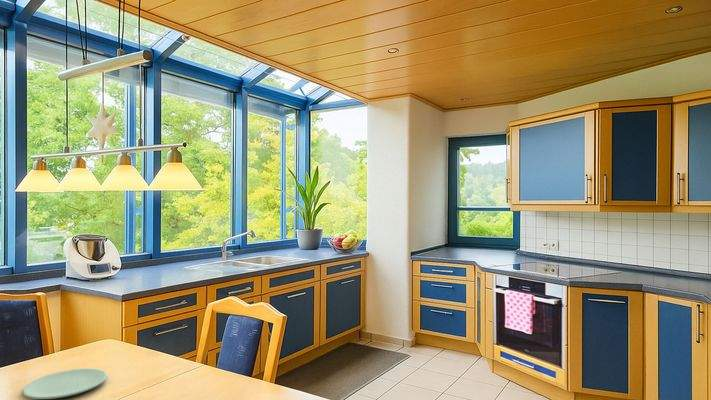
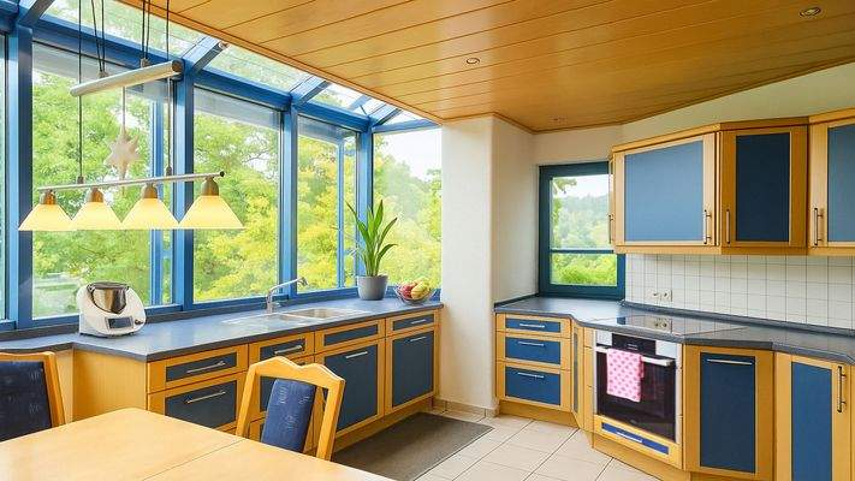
- paper plate (66, 383)
